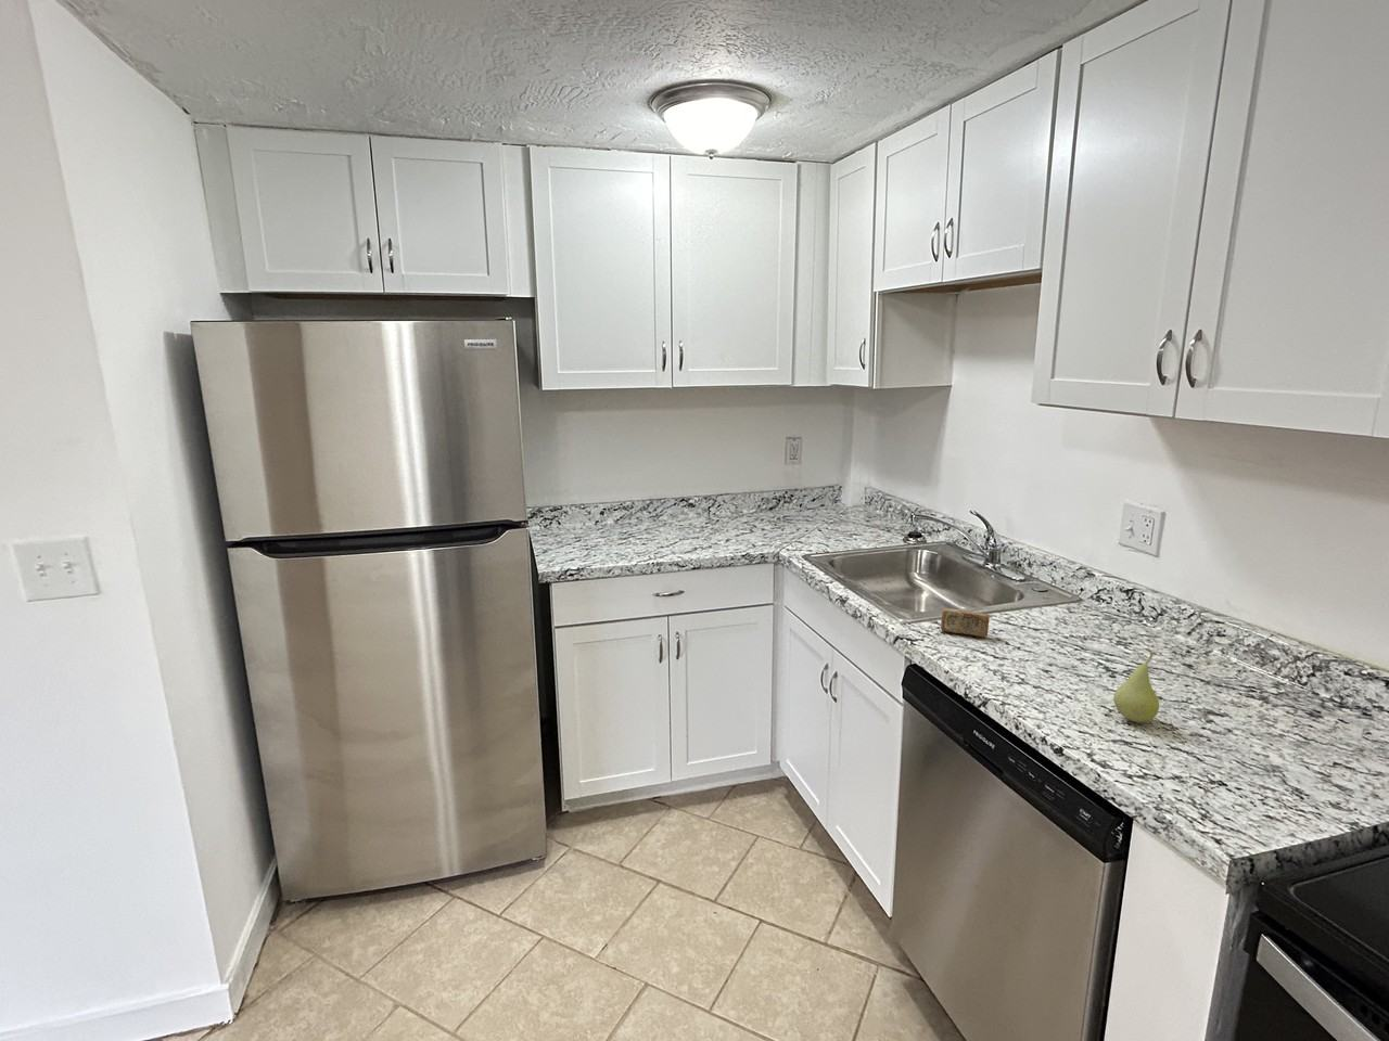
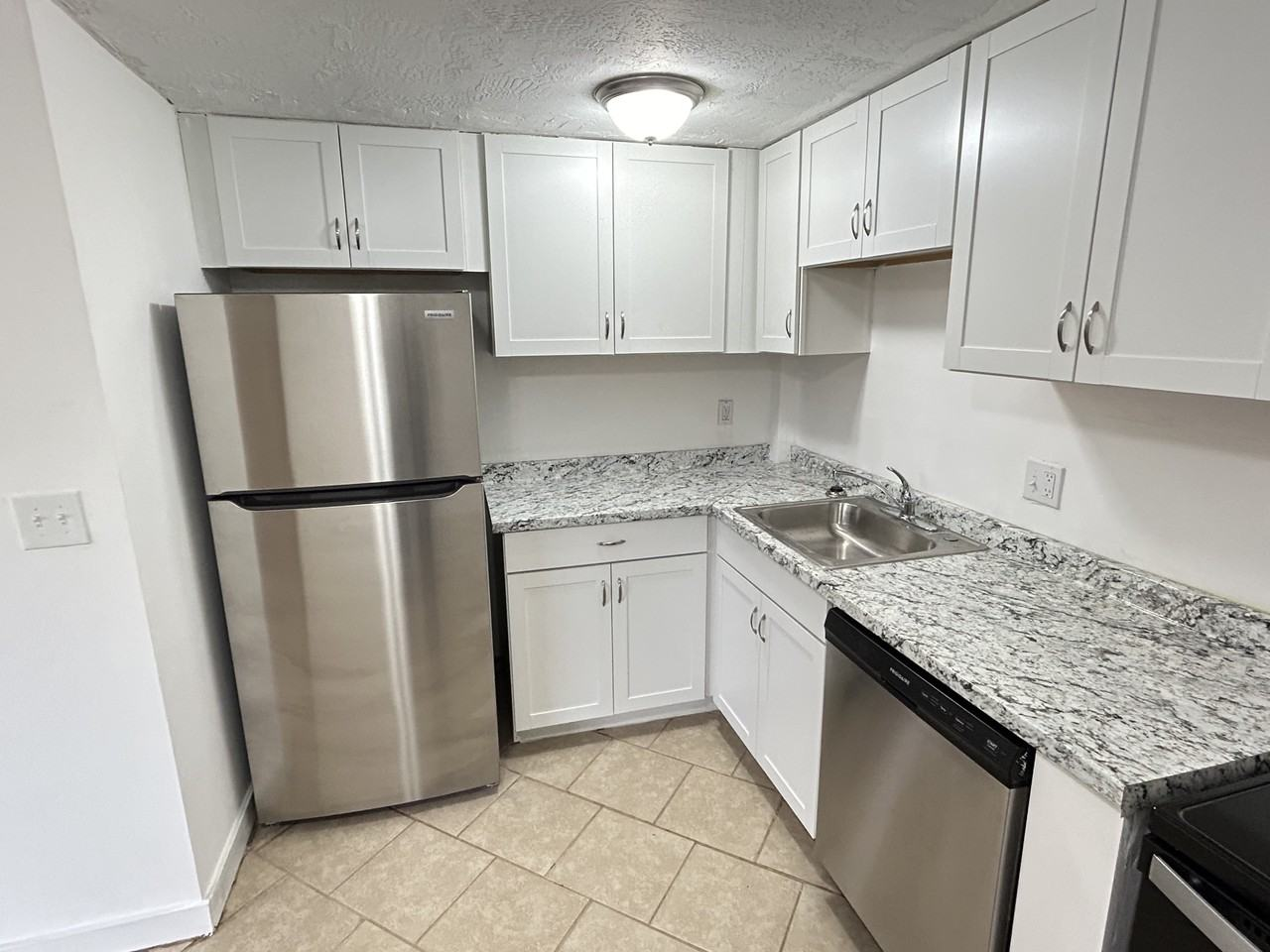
- fruit (1140, 688)
- soap bar (965, 621)
